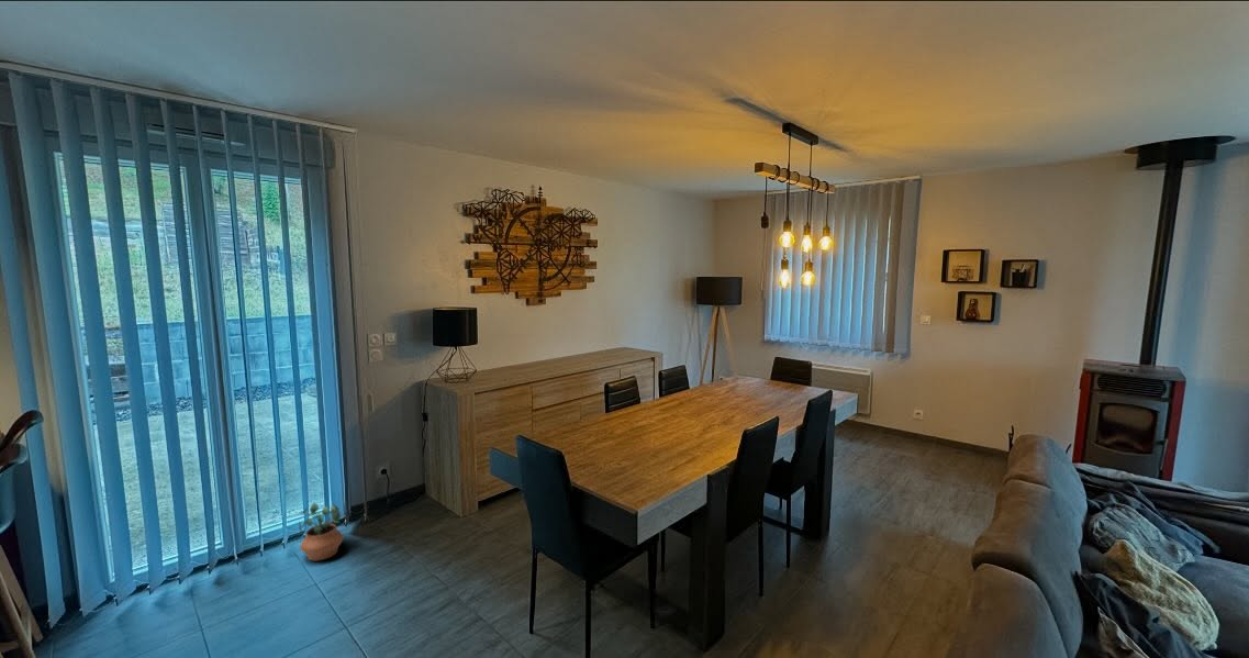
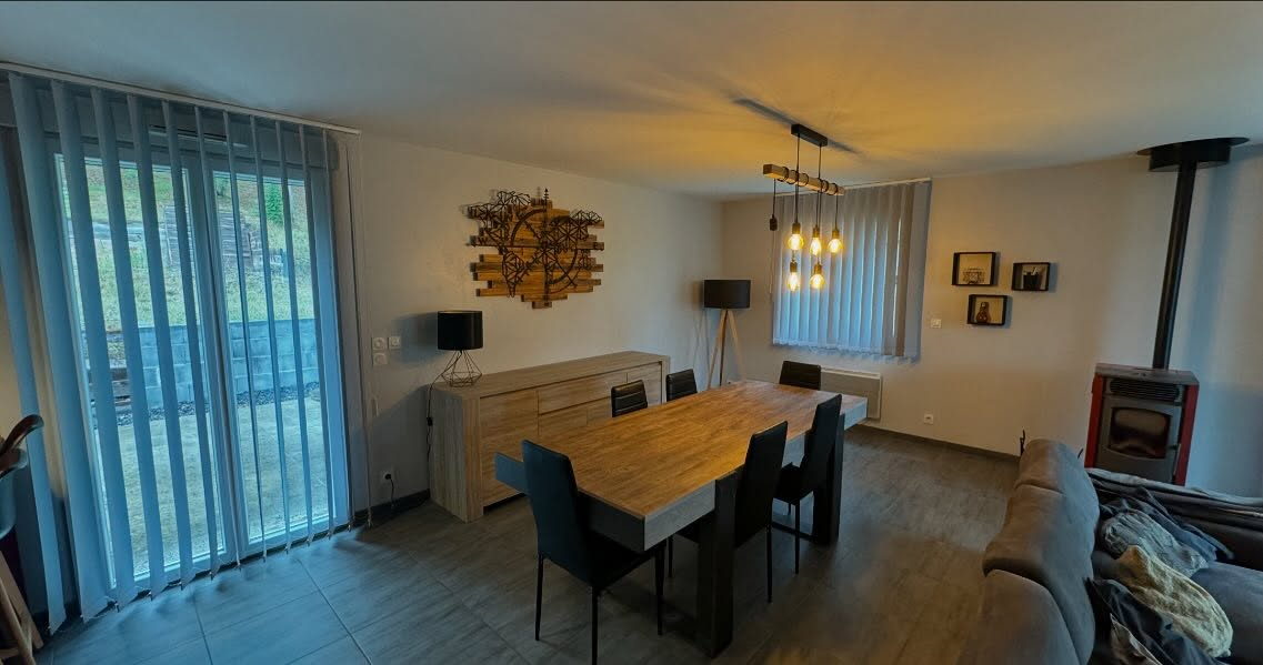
- potted plant (319, 527)
